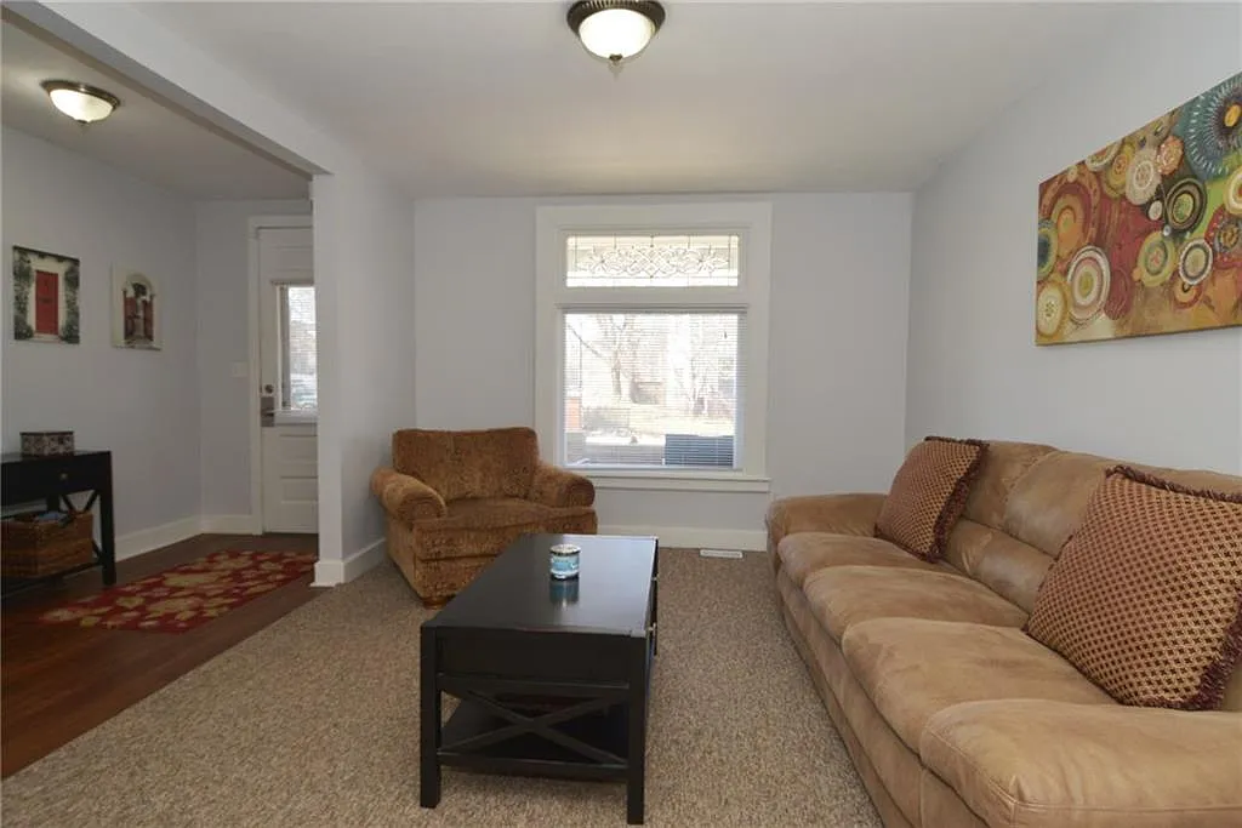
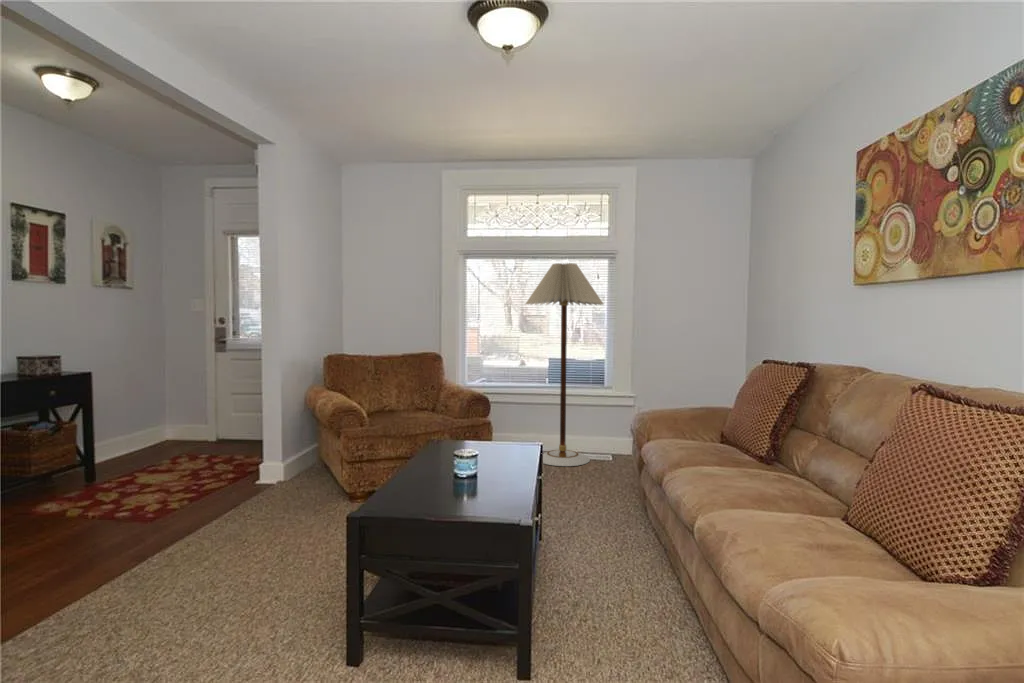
+ floor lamp (563, 362)
